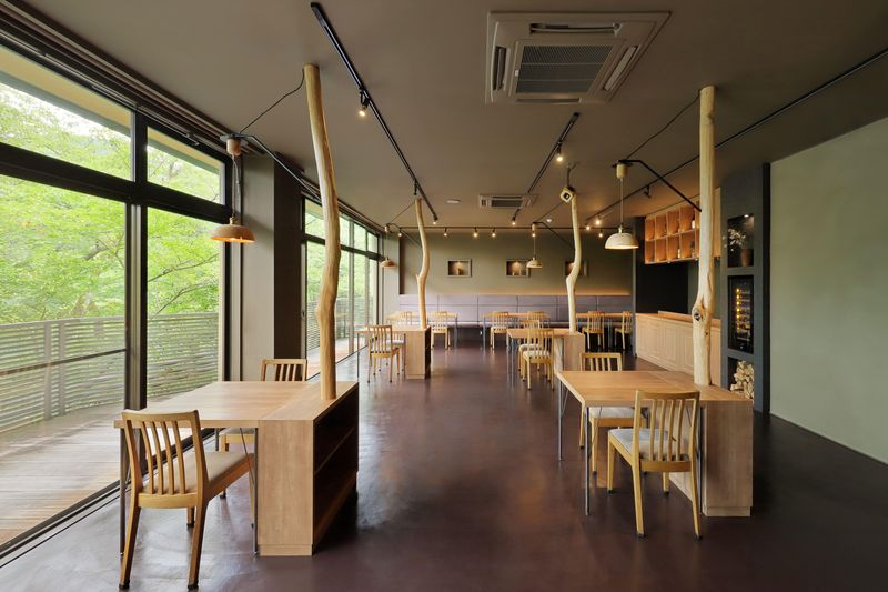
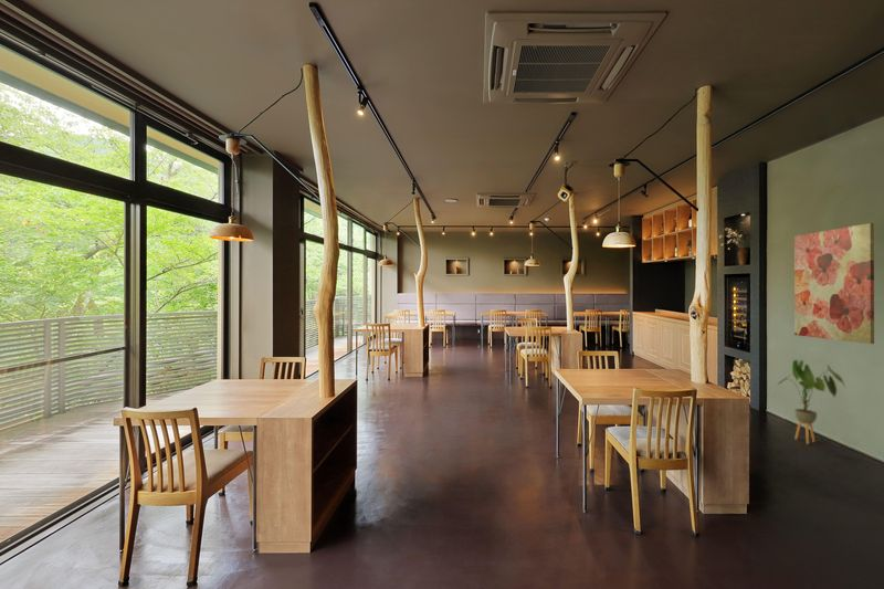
+ wall art (830, 284)
+ house plant (810, 403)
